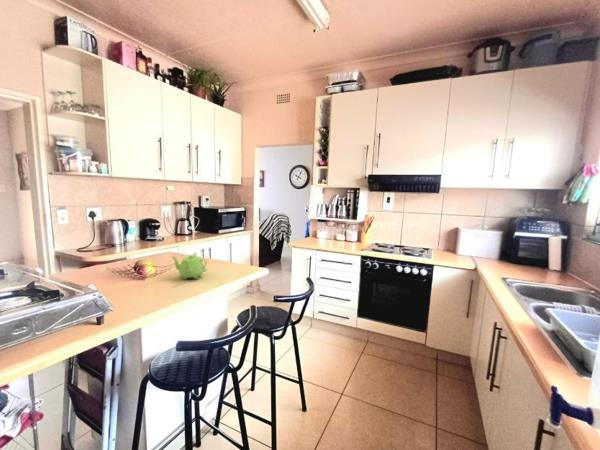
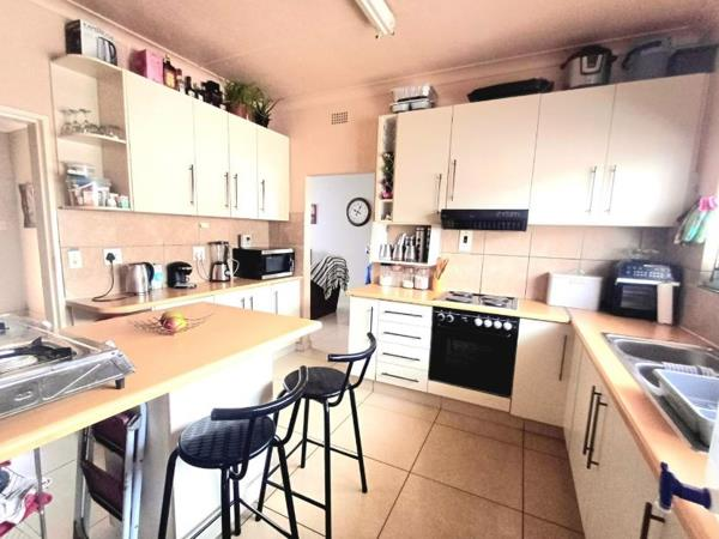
- teapot (189, 266)
